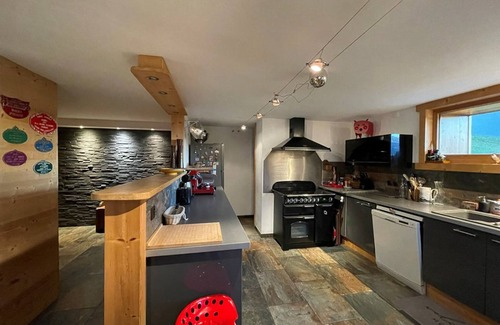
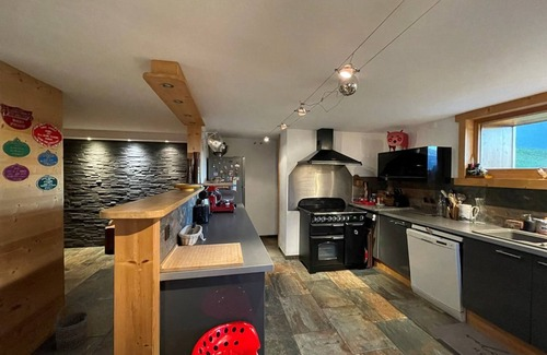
+ bucket (71, 322)
